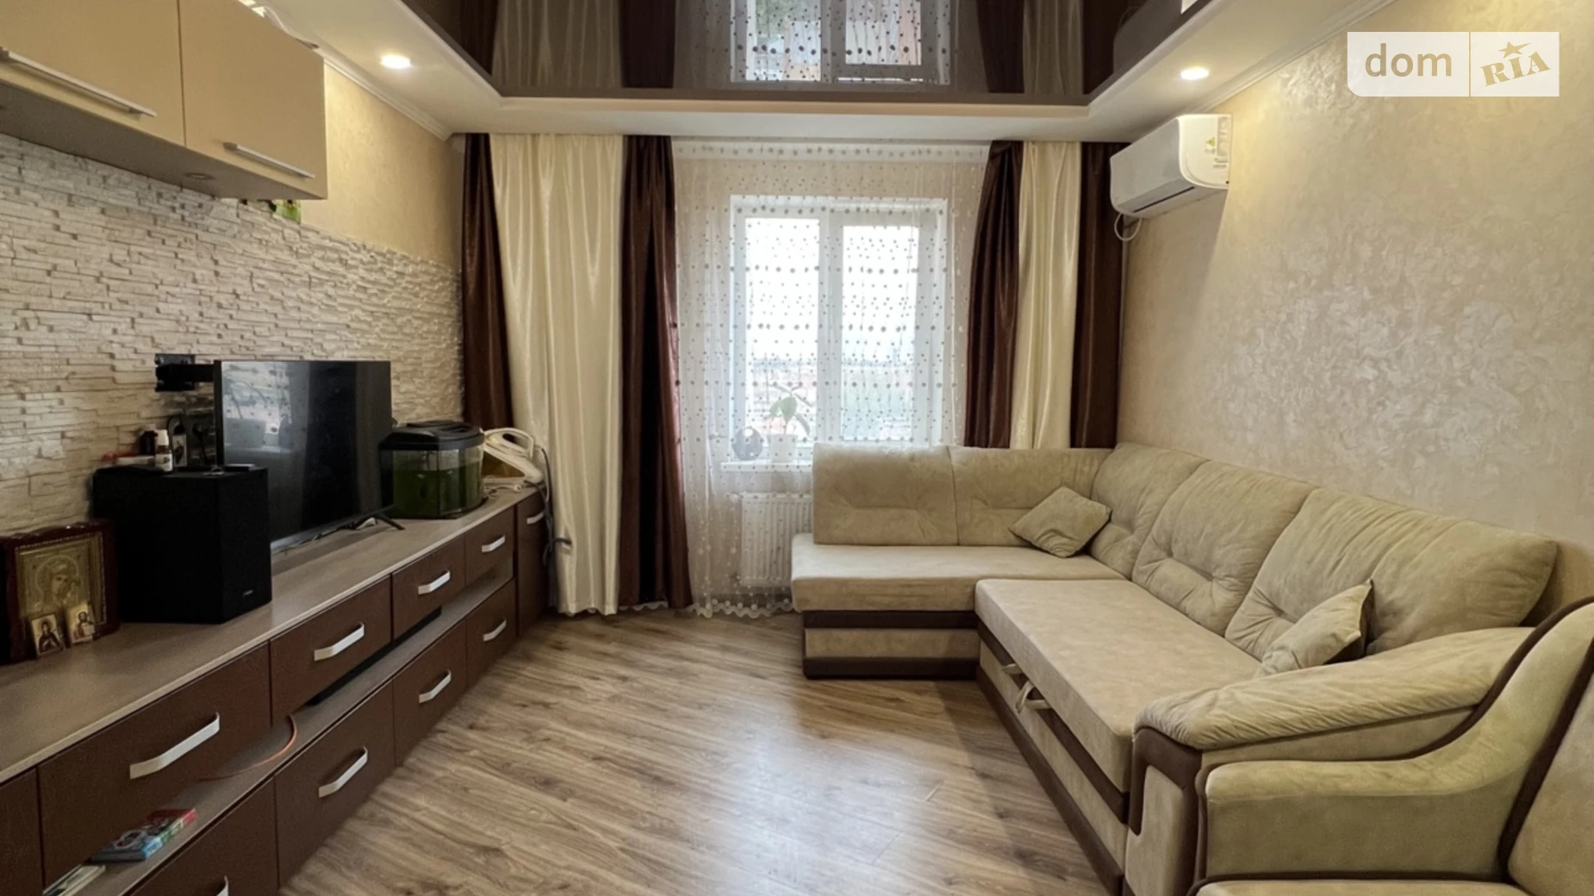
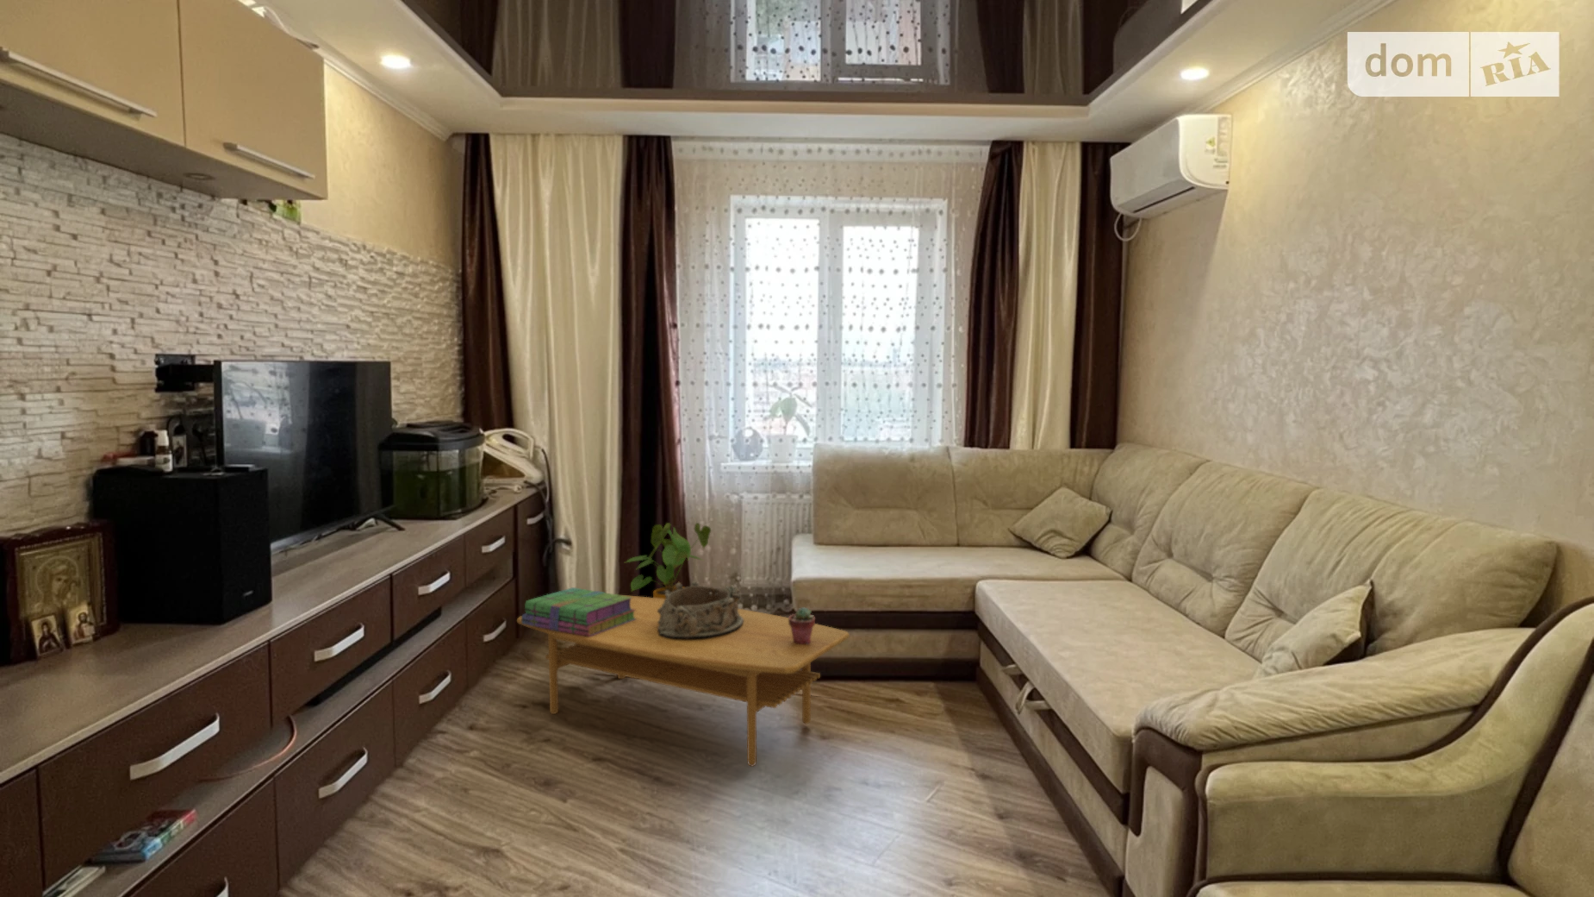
+ stack of books (579, 610)
+ coffee table (678, 671)
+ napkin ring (701, 607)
+ potted succulent (801, 623)
+ house plant (669, 579)
